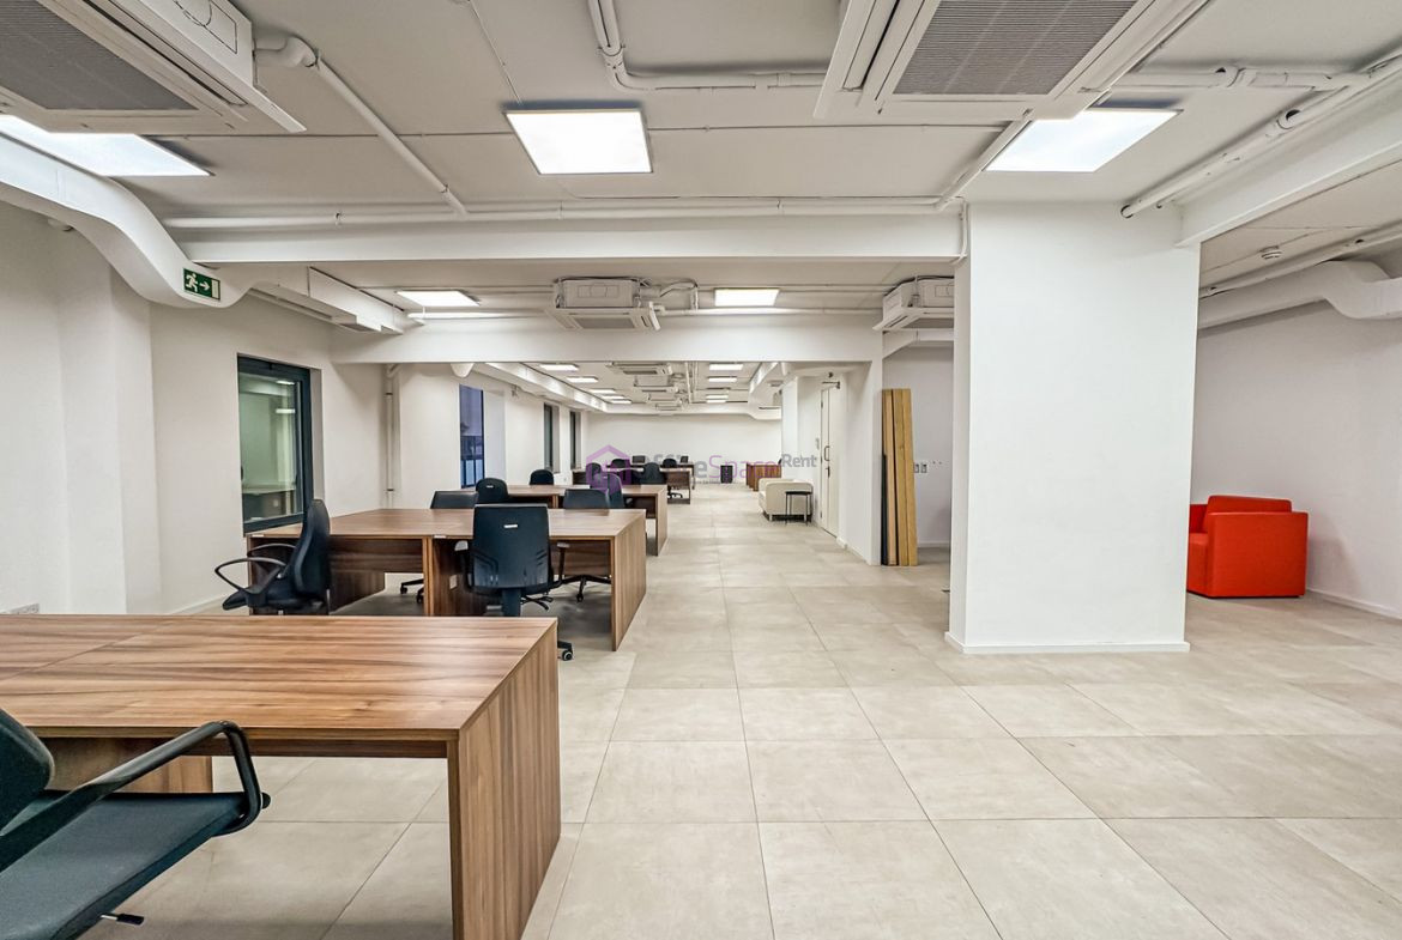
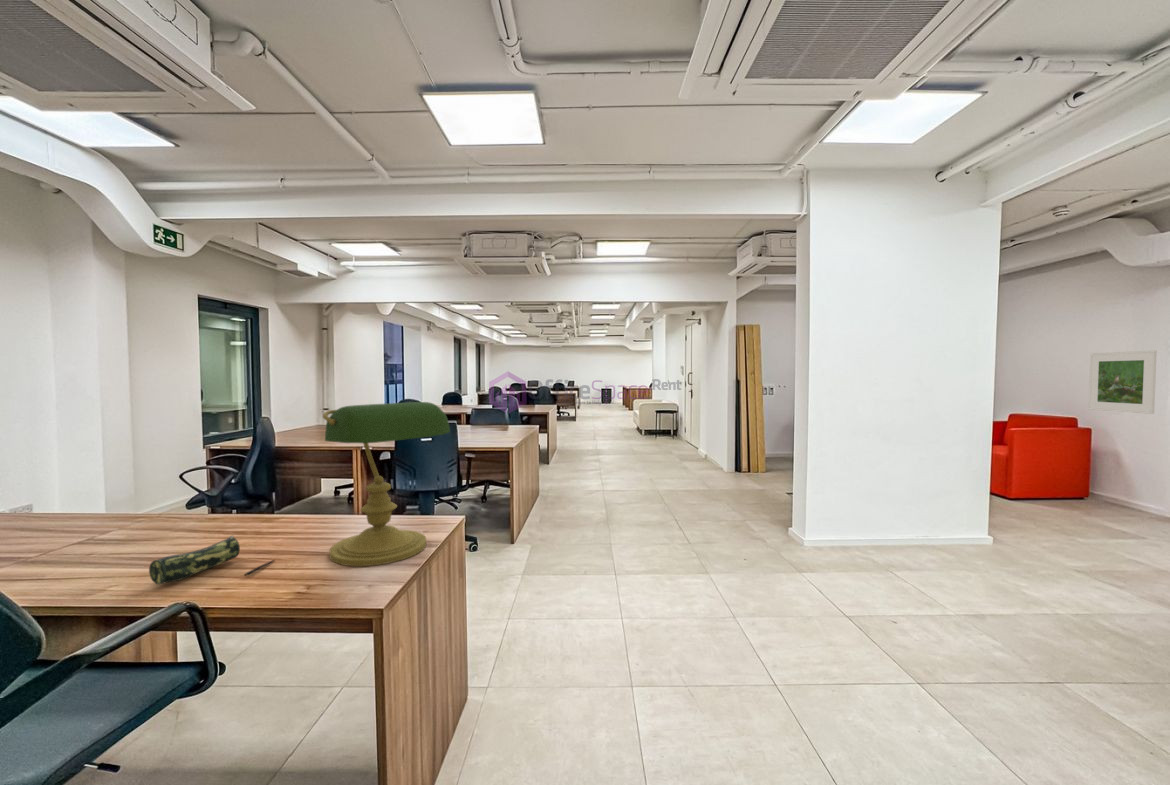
+ desk lamp (382, 477)
+ pen (261, 566)
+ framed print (1120, 381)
+ pencil case (199, 559)
